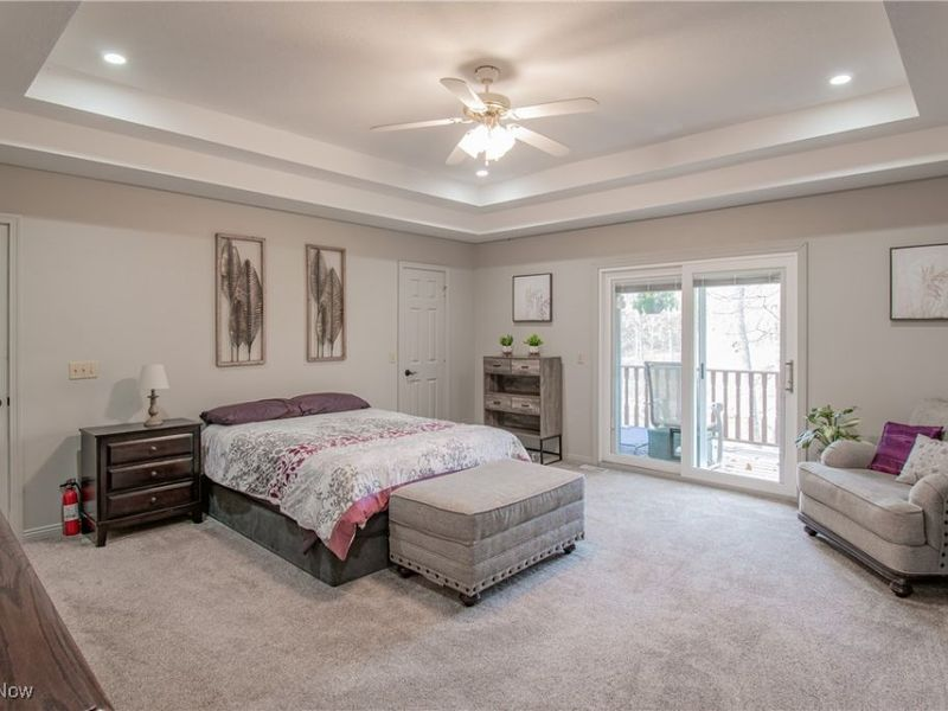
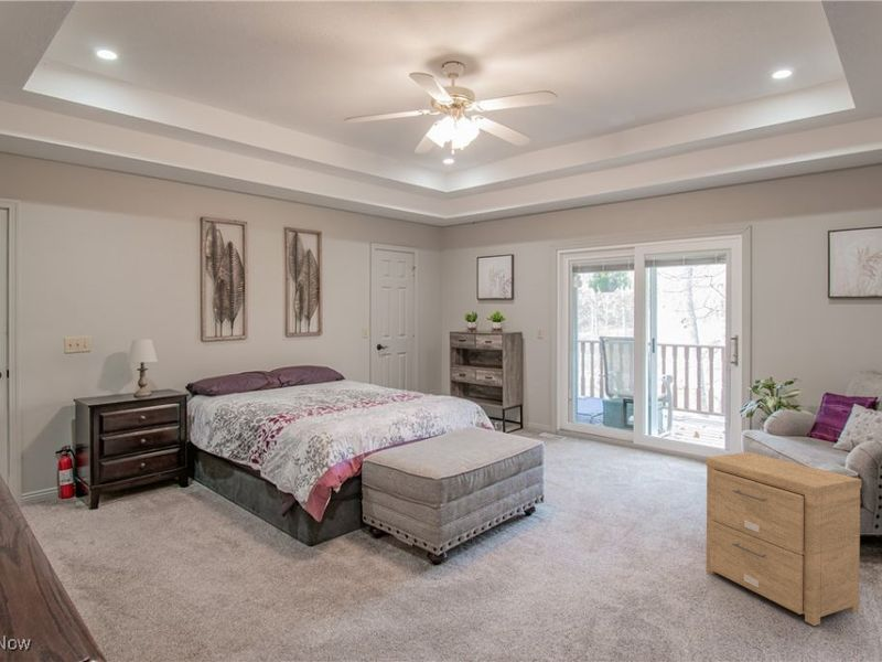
+ side table (773, 528)
